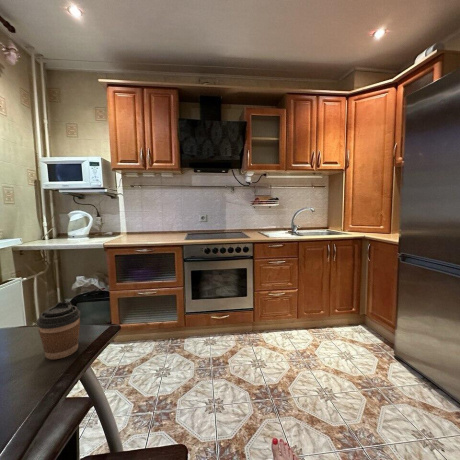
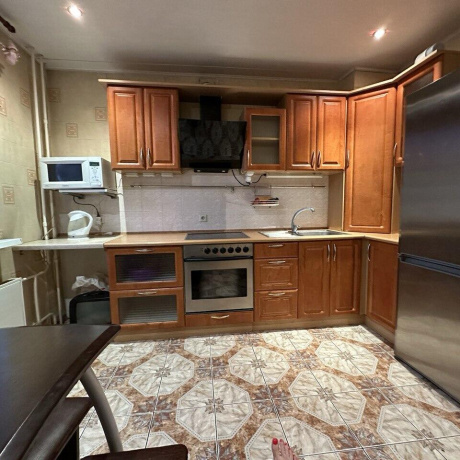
- coffee cup (60, 328)
